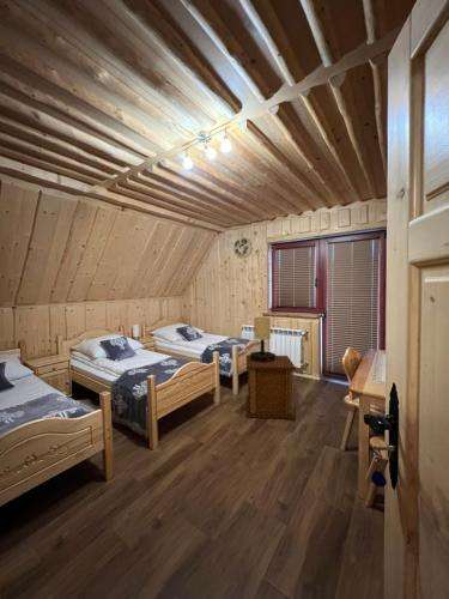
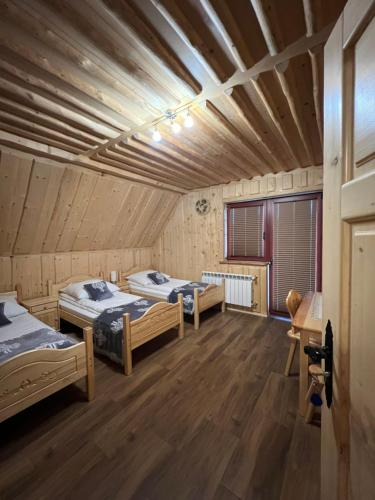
- side table (268, 383)
- table lamp (262, 338)
